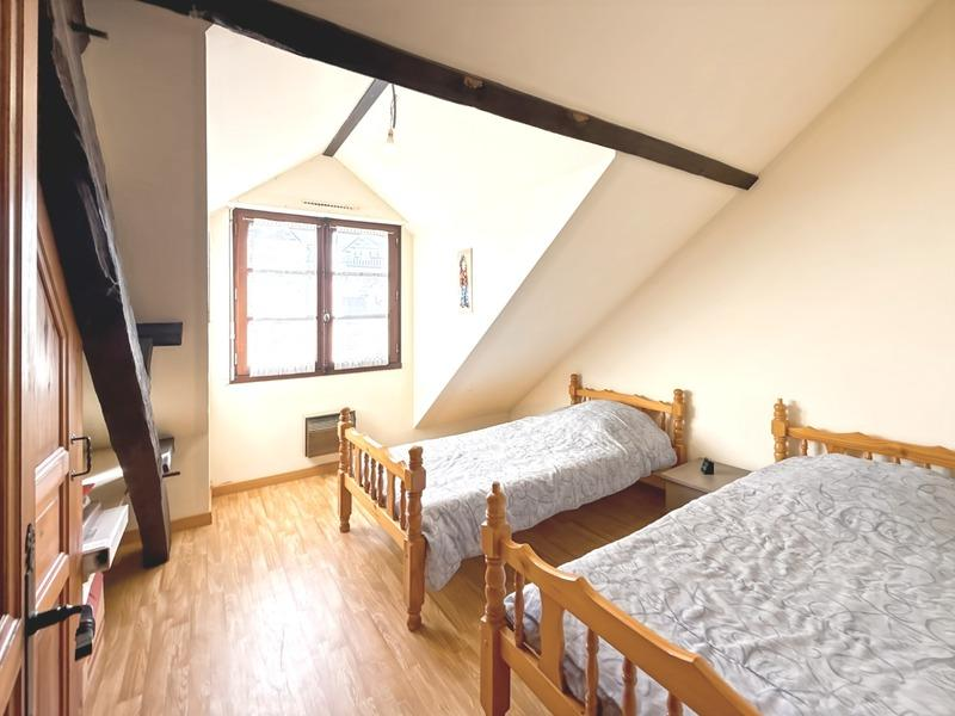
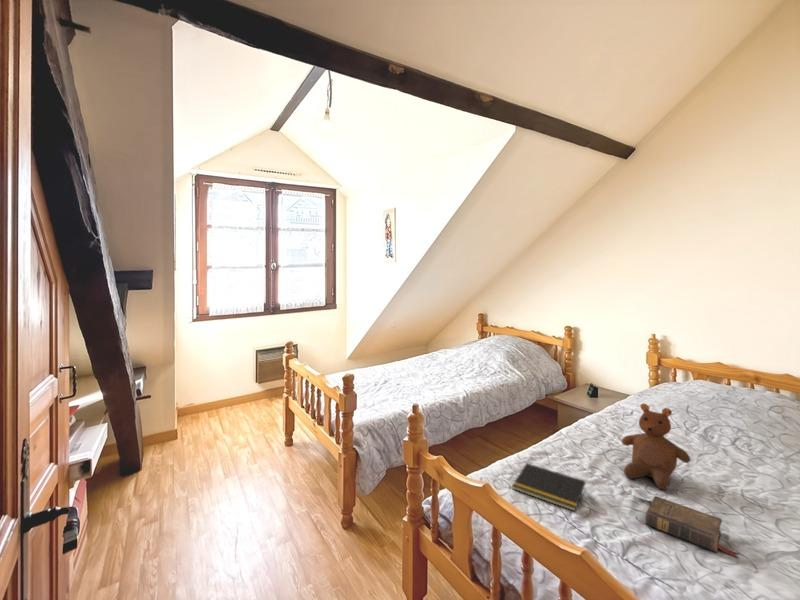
+ teddy bear (651, 443)
+ book (692, 525)
+ notepad (548, 484)
